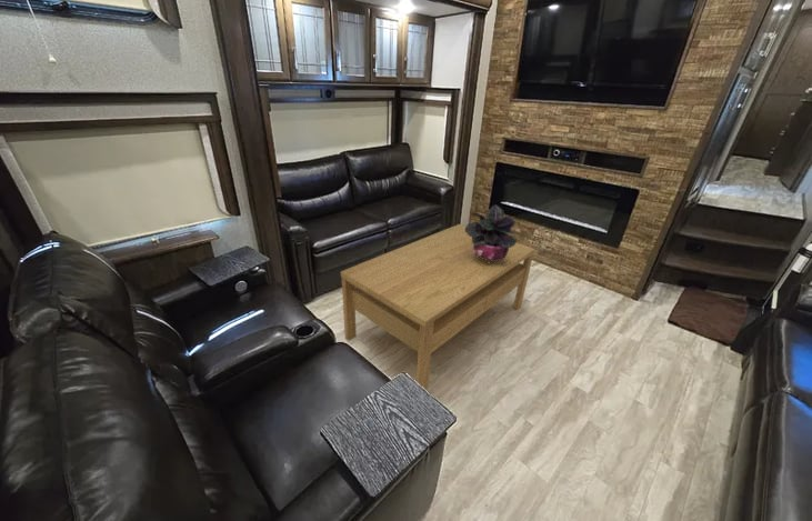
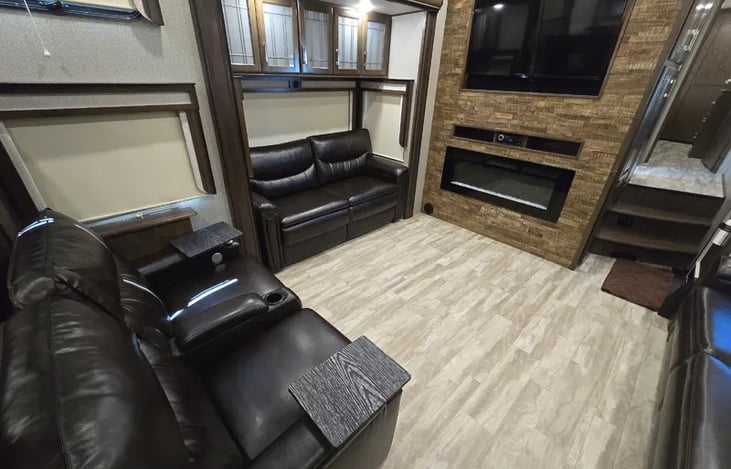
- potted plant (492, 234)
- coffee table (443, 292)
